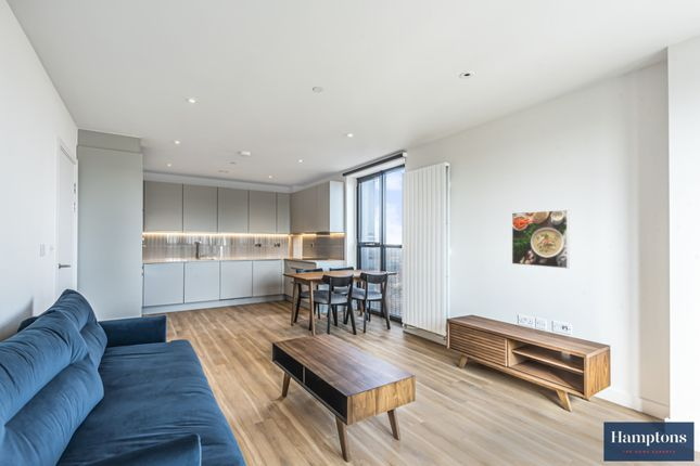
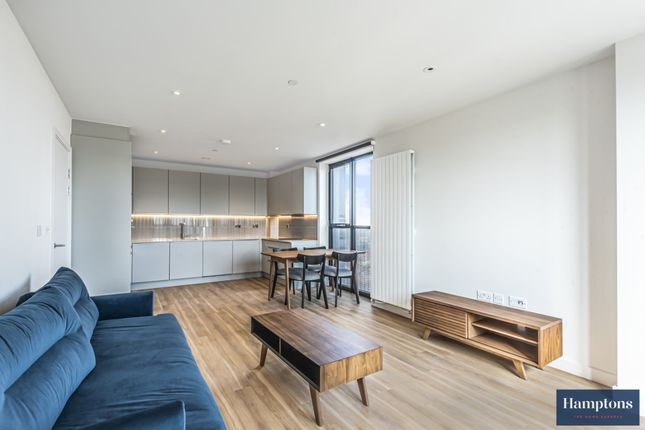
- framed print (538, 238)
